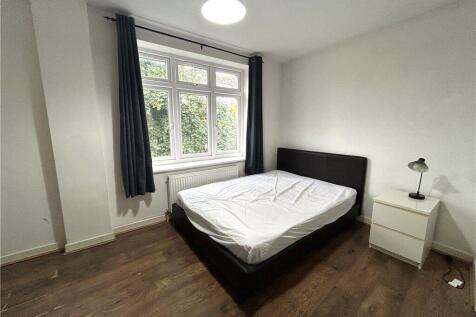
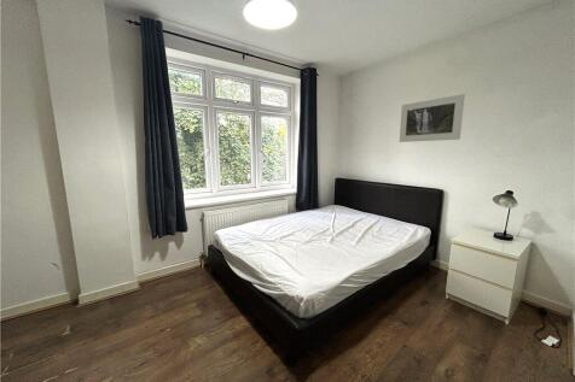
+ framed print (428, 121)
